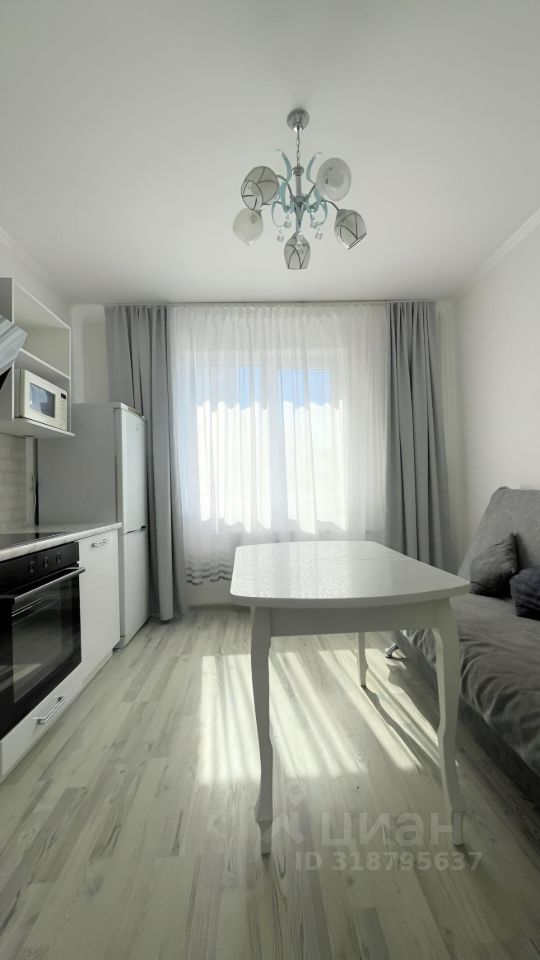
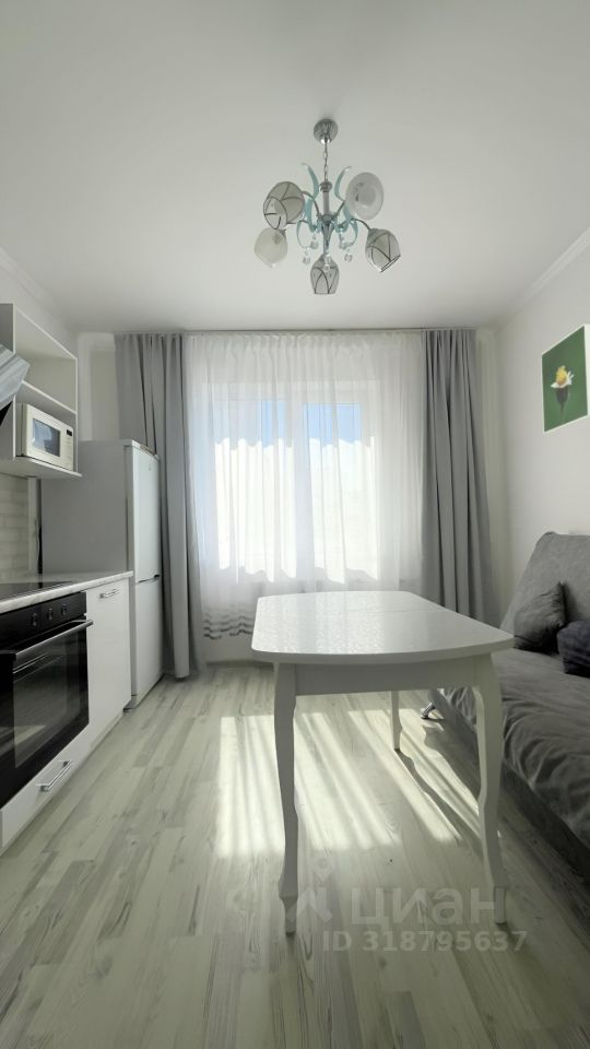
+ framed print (565, 382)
